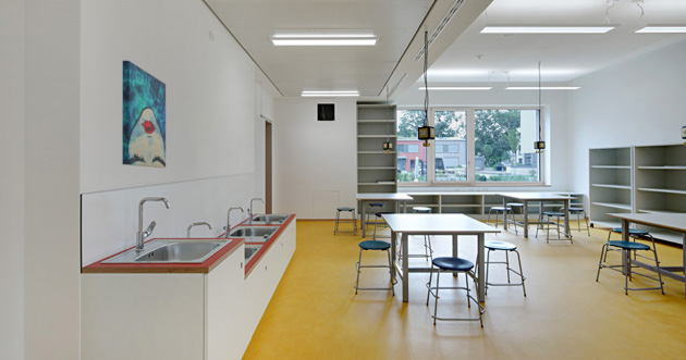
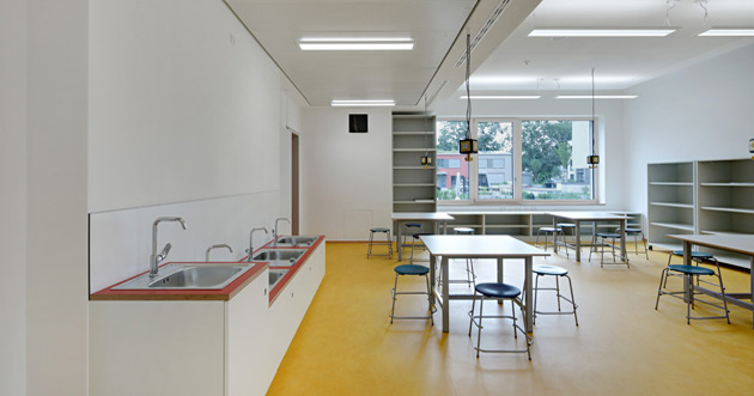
- wall art (146, 120)
